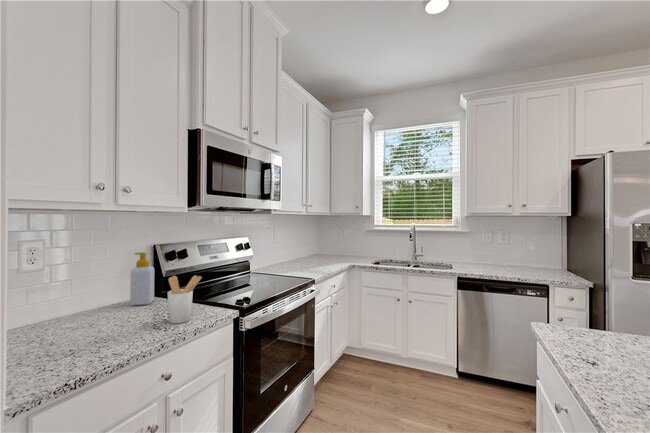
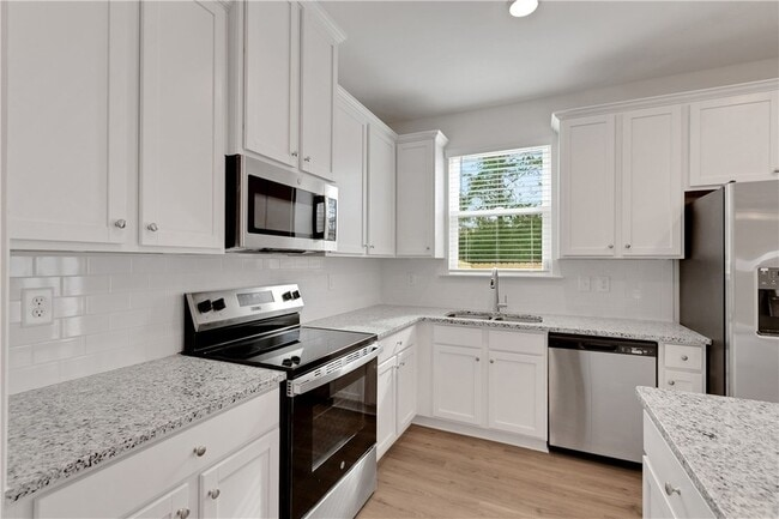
- soap bottle (142, 277)
- utensil holder (185, 297)
